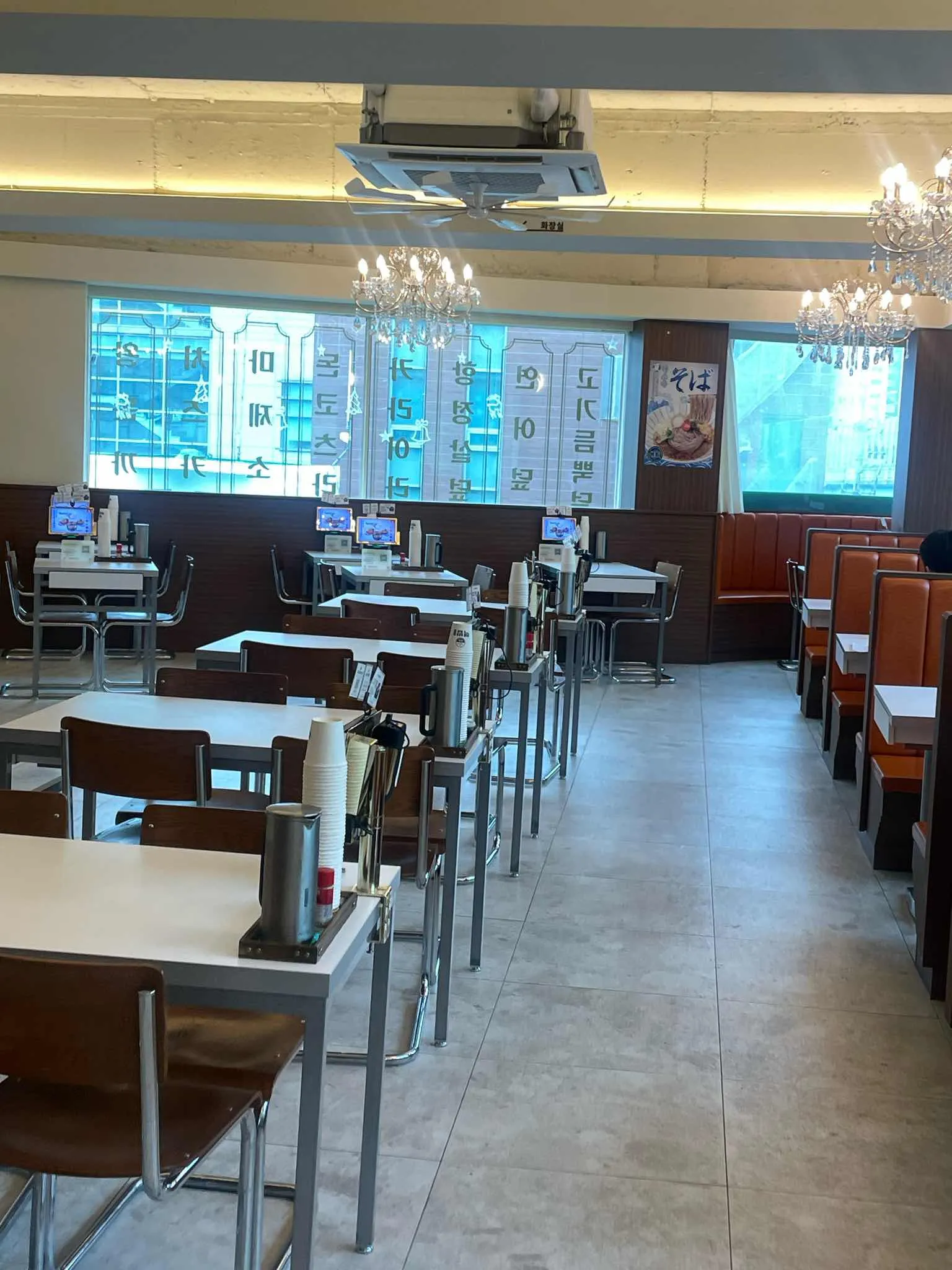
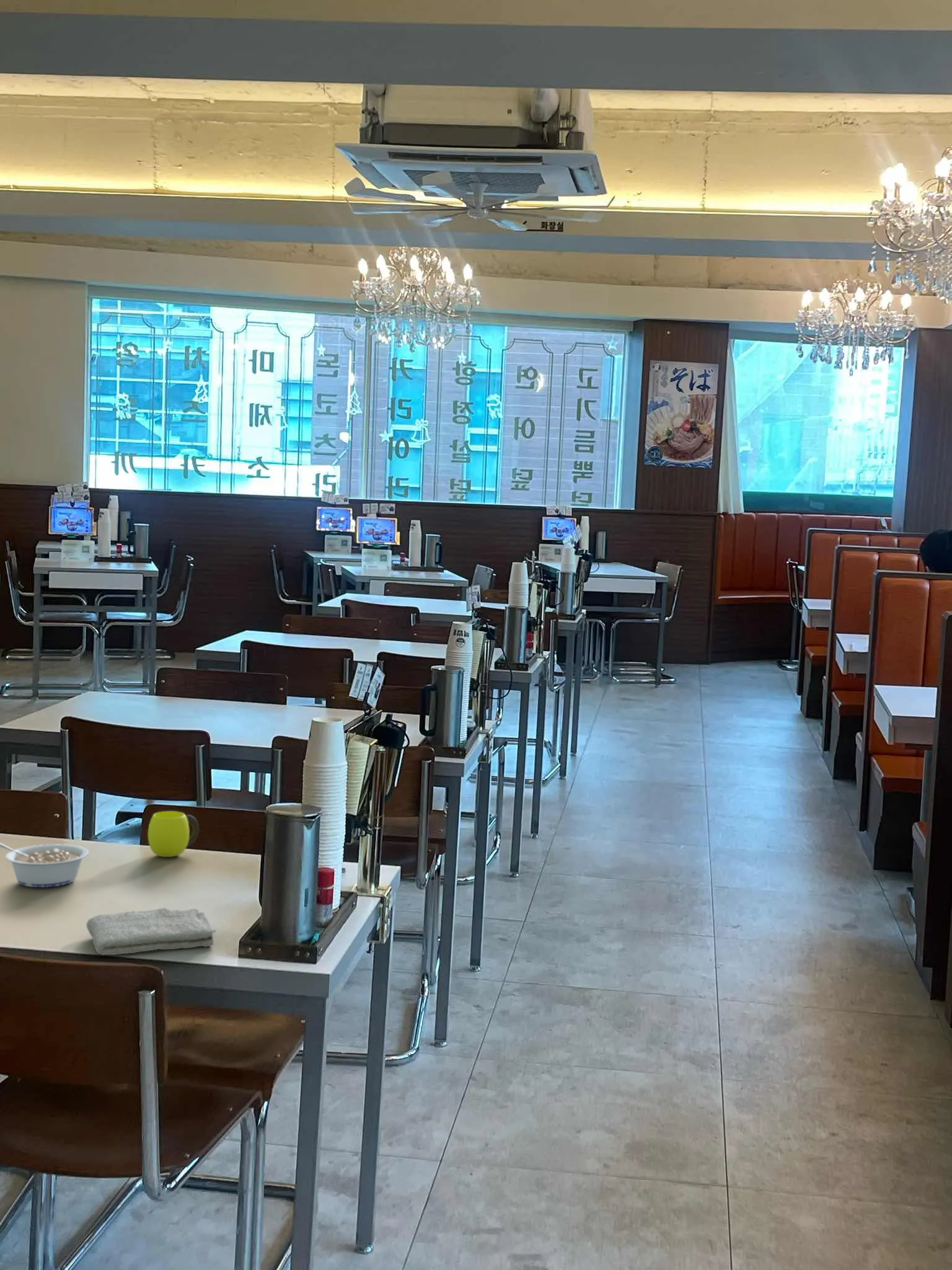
+ washcloth (151, 930)
+ legume (43, 864)
+ cup (174, 833)
